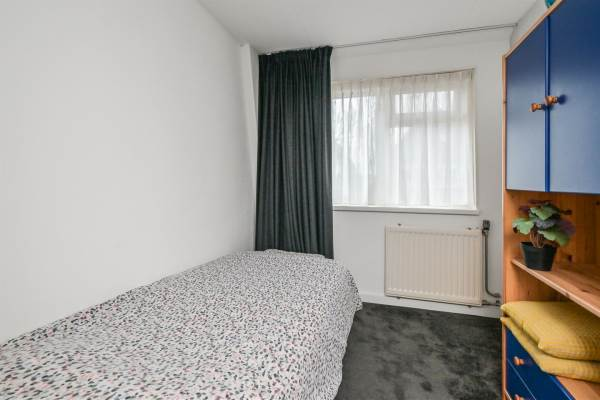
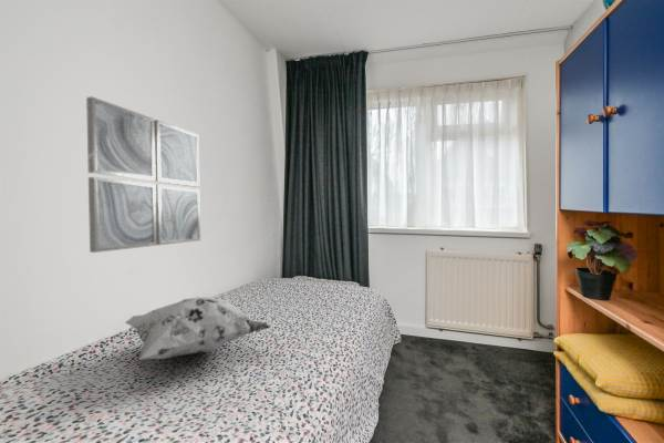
+ wall art (154, 181)
+ decorative pillow (196, 324)
